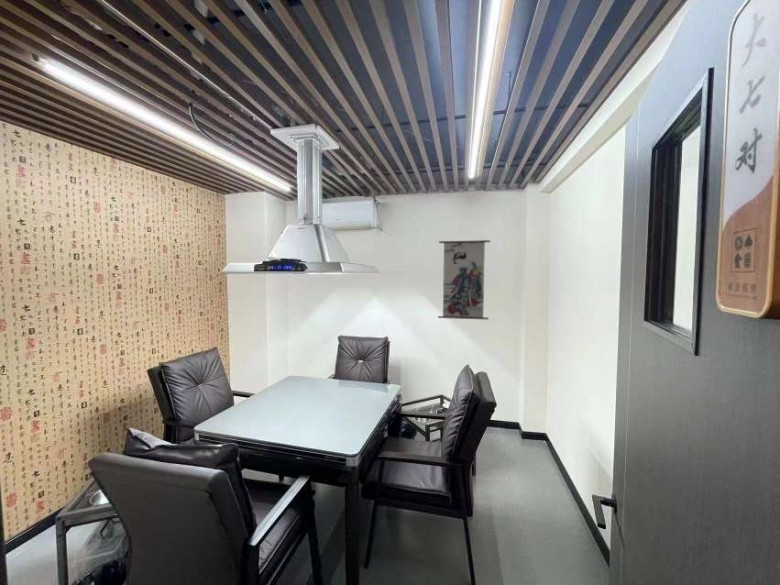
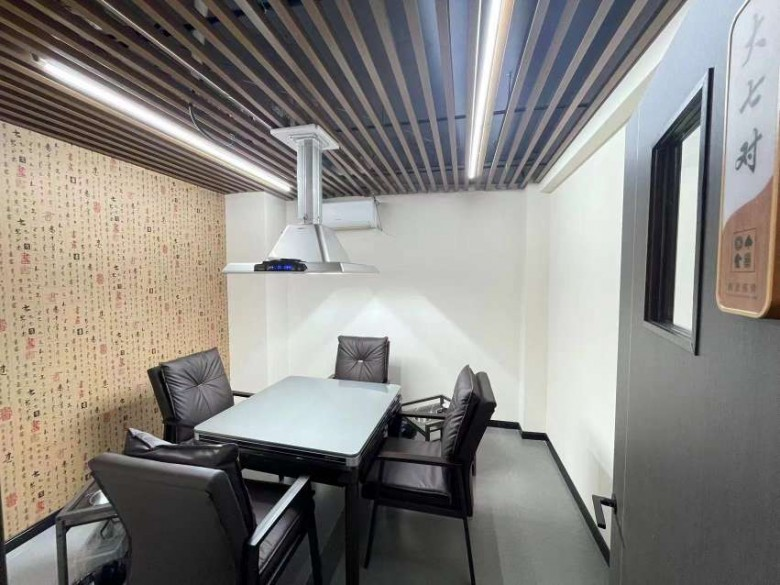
- wall scroll (463, 274)
